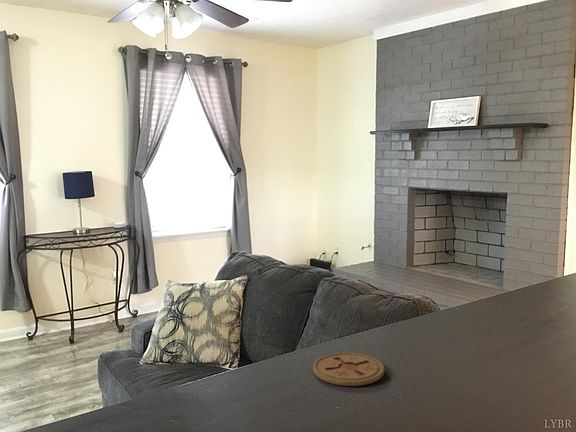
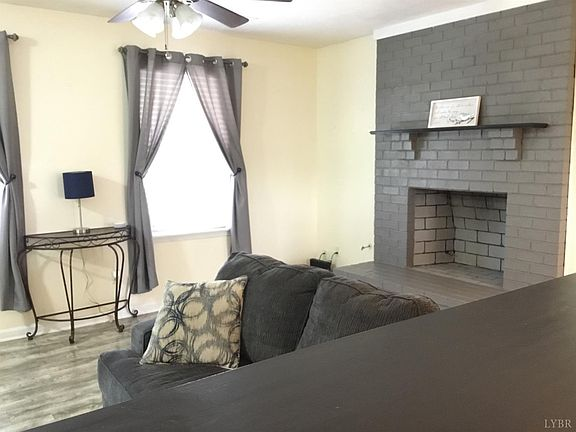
- coaster (348, 368)
